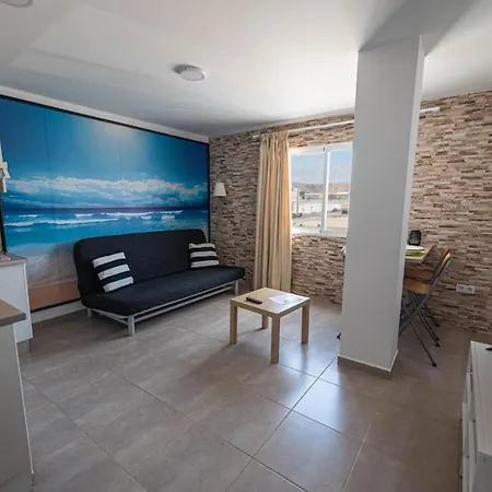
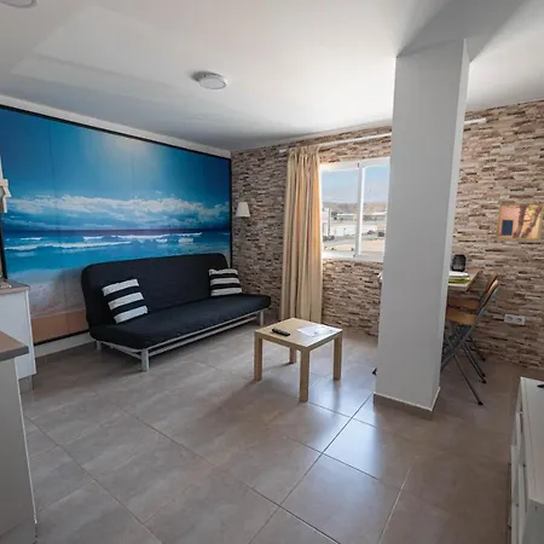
+ wall art (519, 221)
